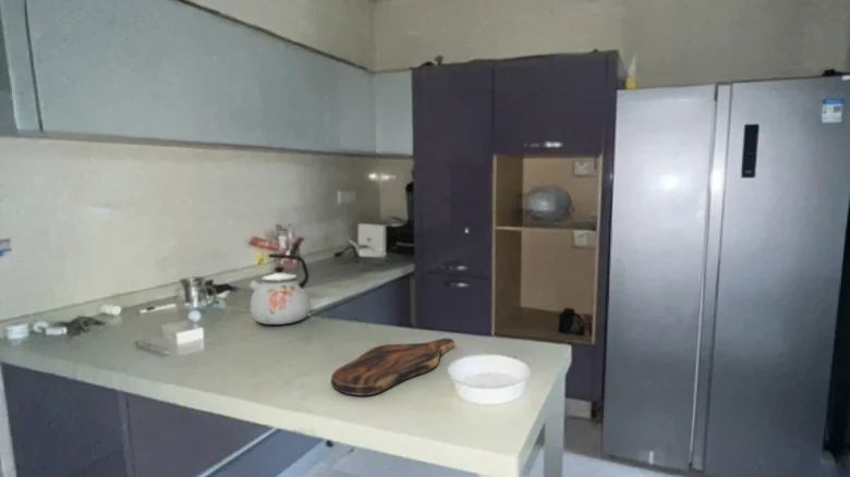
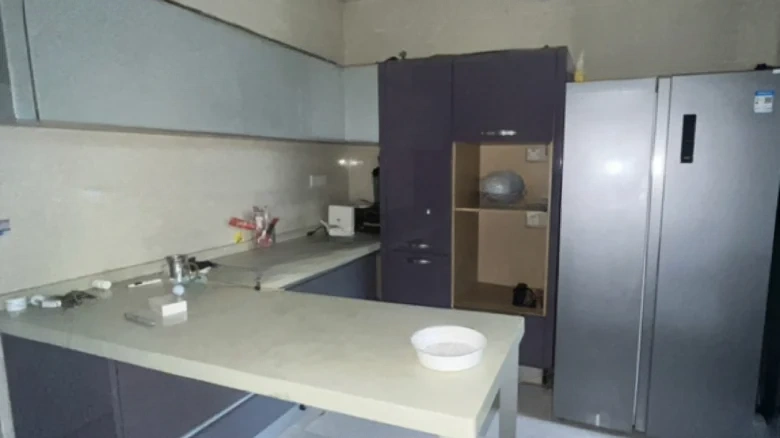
- kettle (279, 288)
- cutting board (398, 359)
